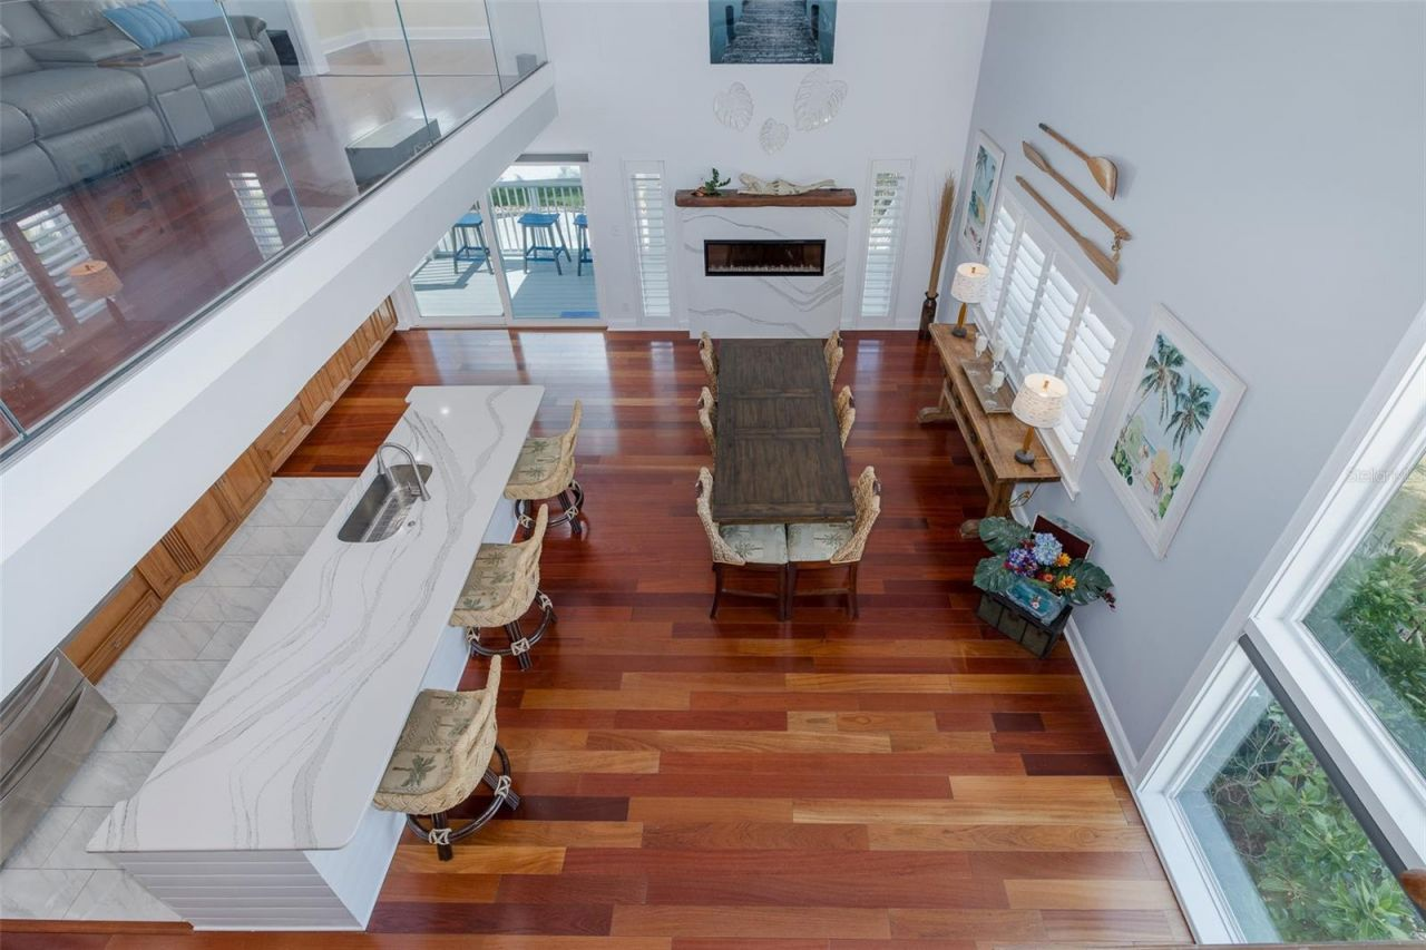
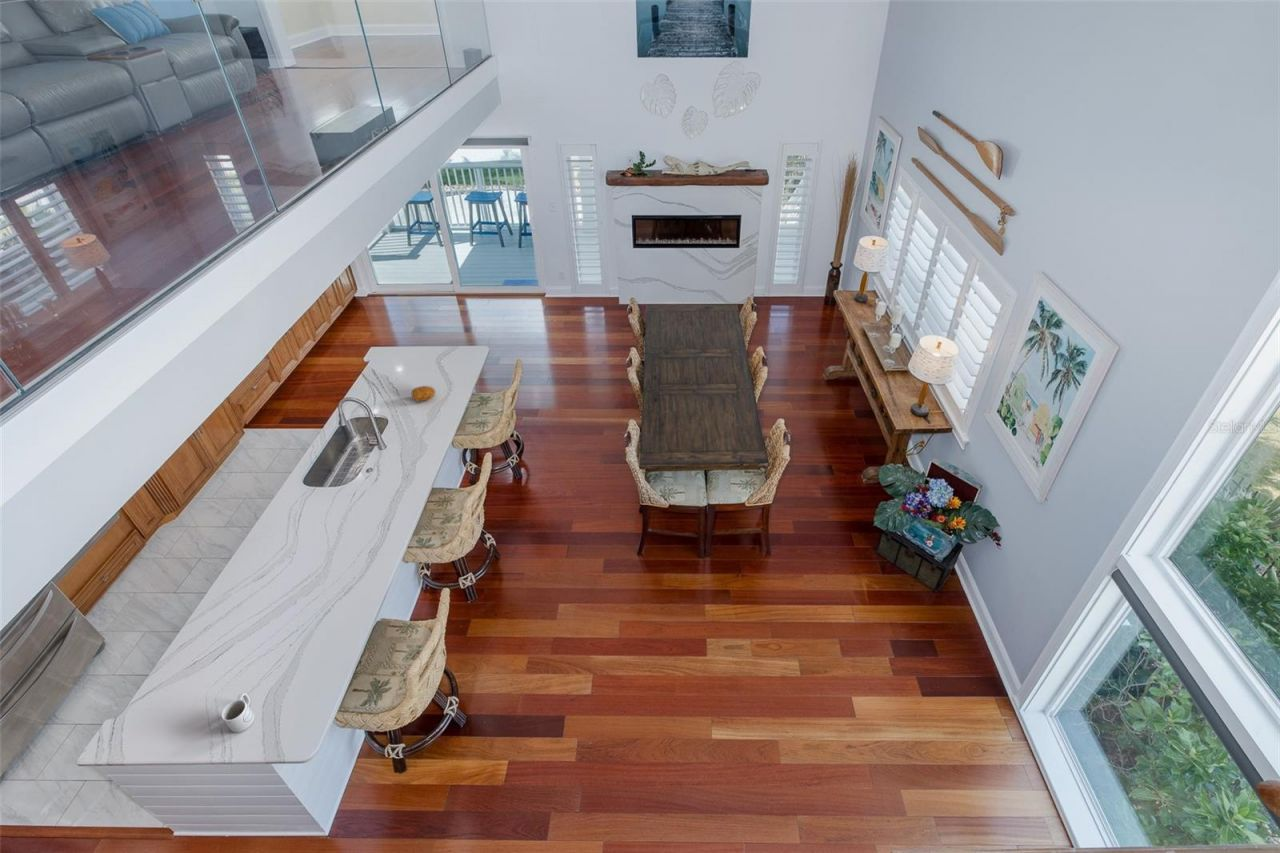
+ mug (240, 710)
+ fruit (423, 393)
